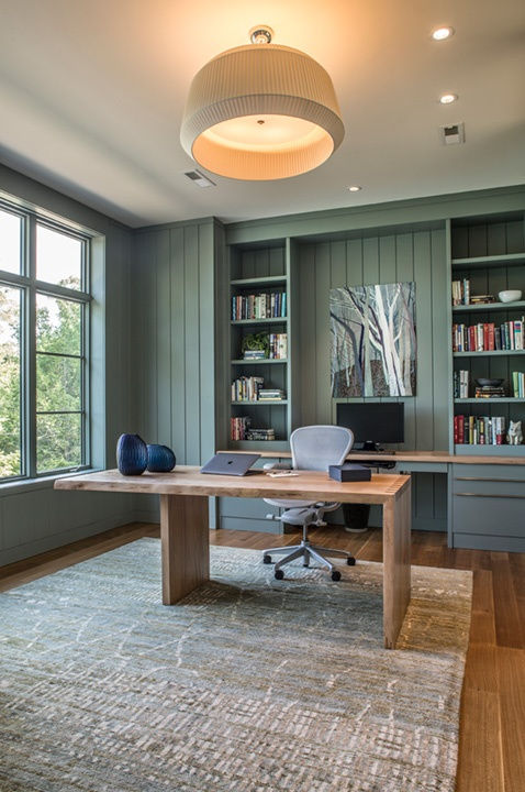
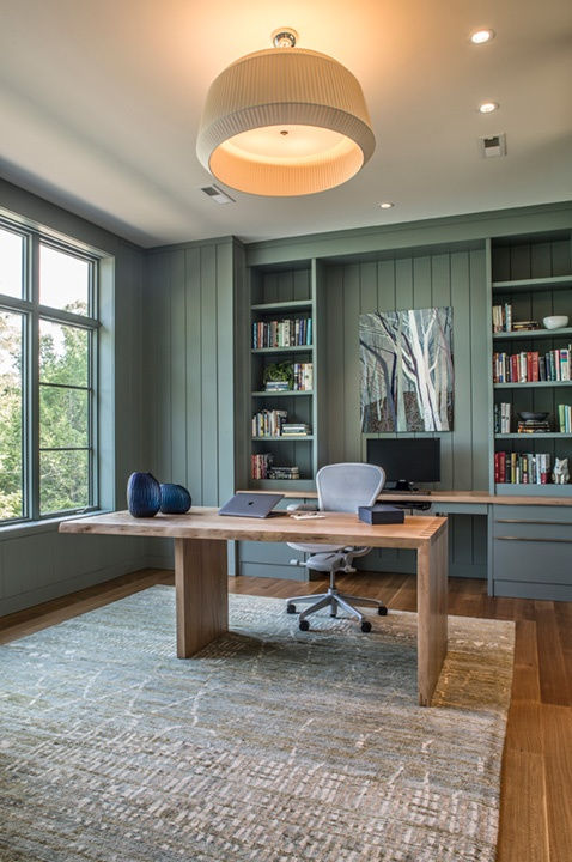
- wastebasket (356, 513)
